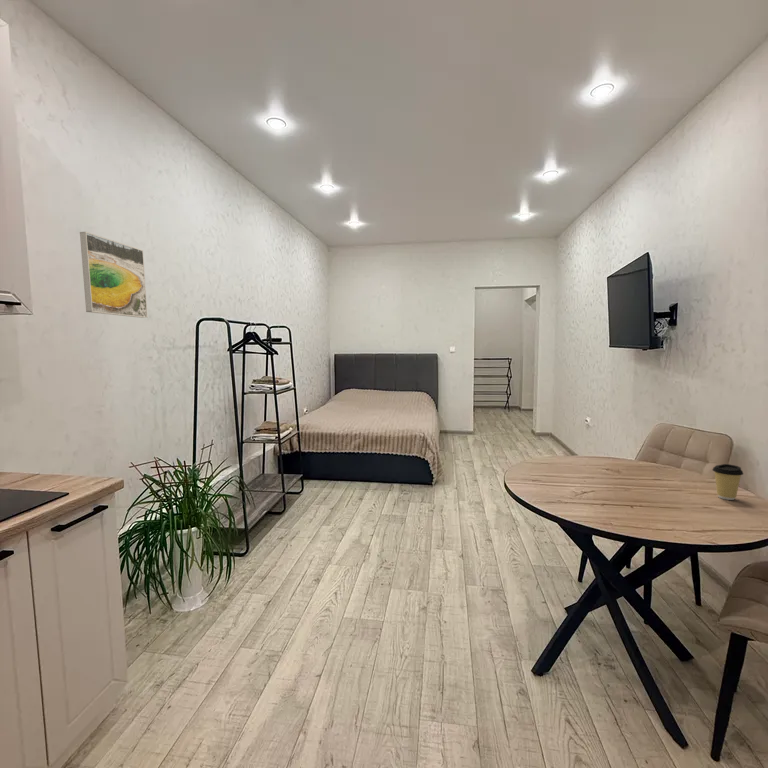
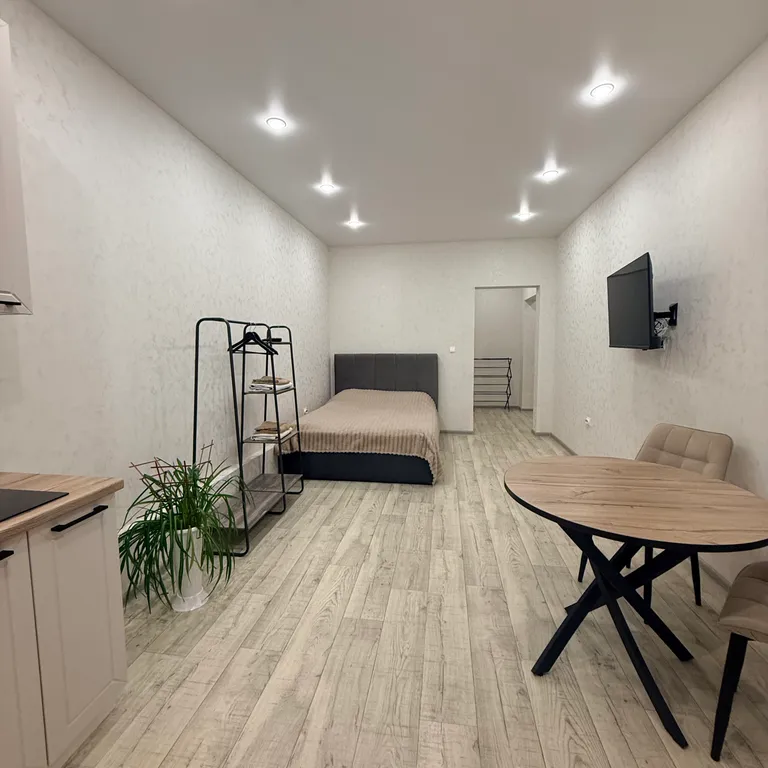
- coffee cup (727, 482)
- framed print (116, 278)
